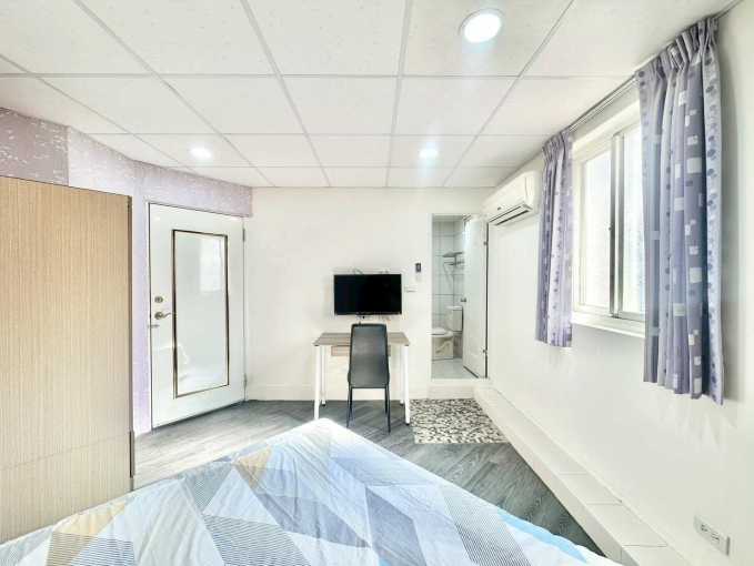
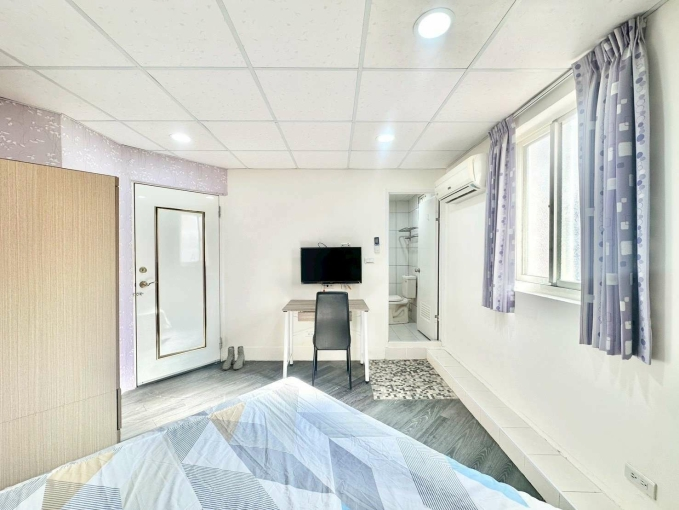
+ boots (234, 357)
